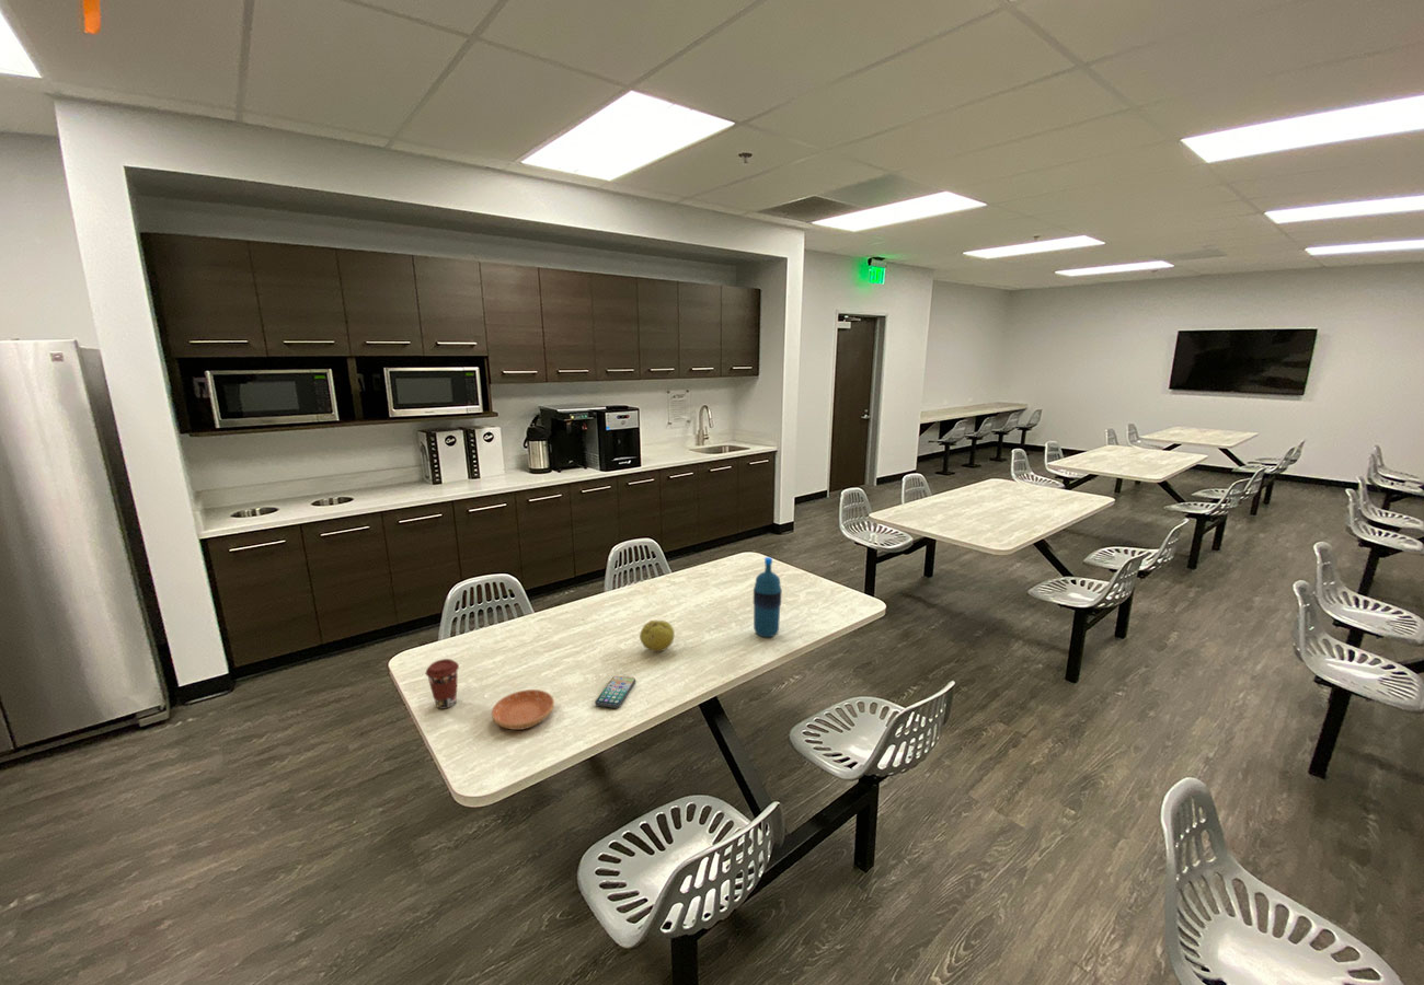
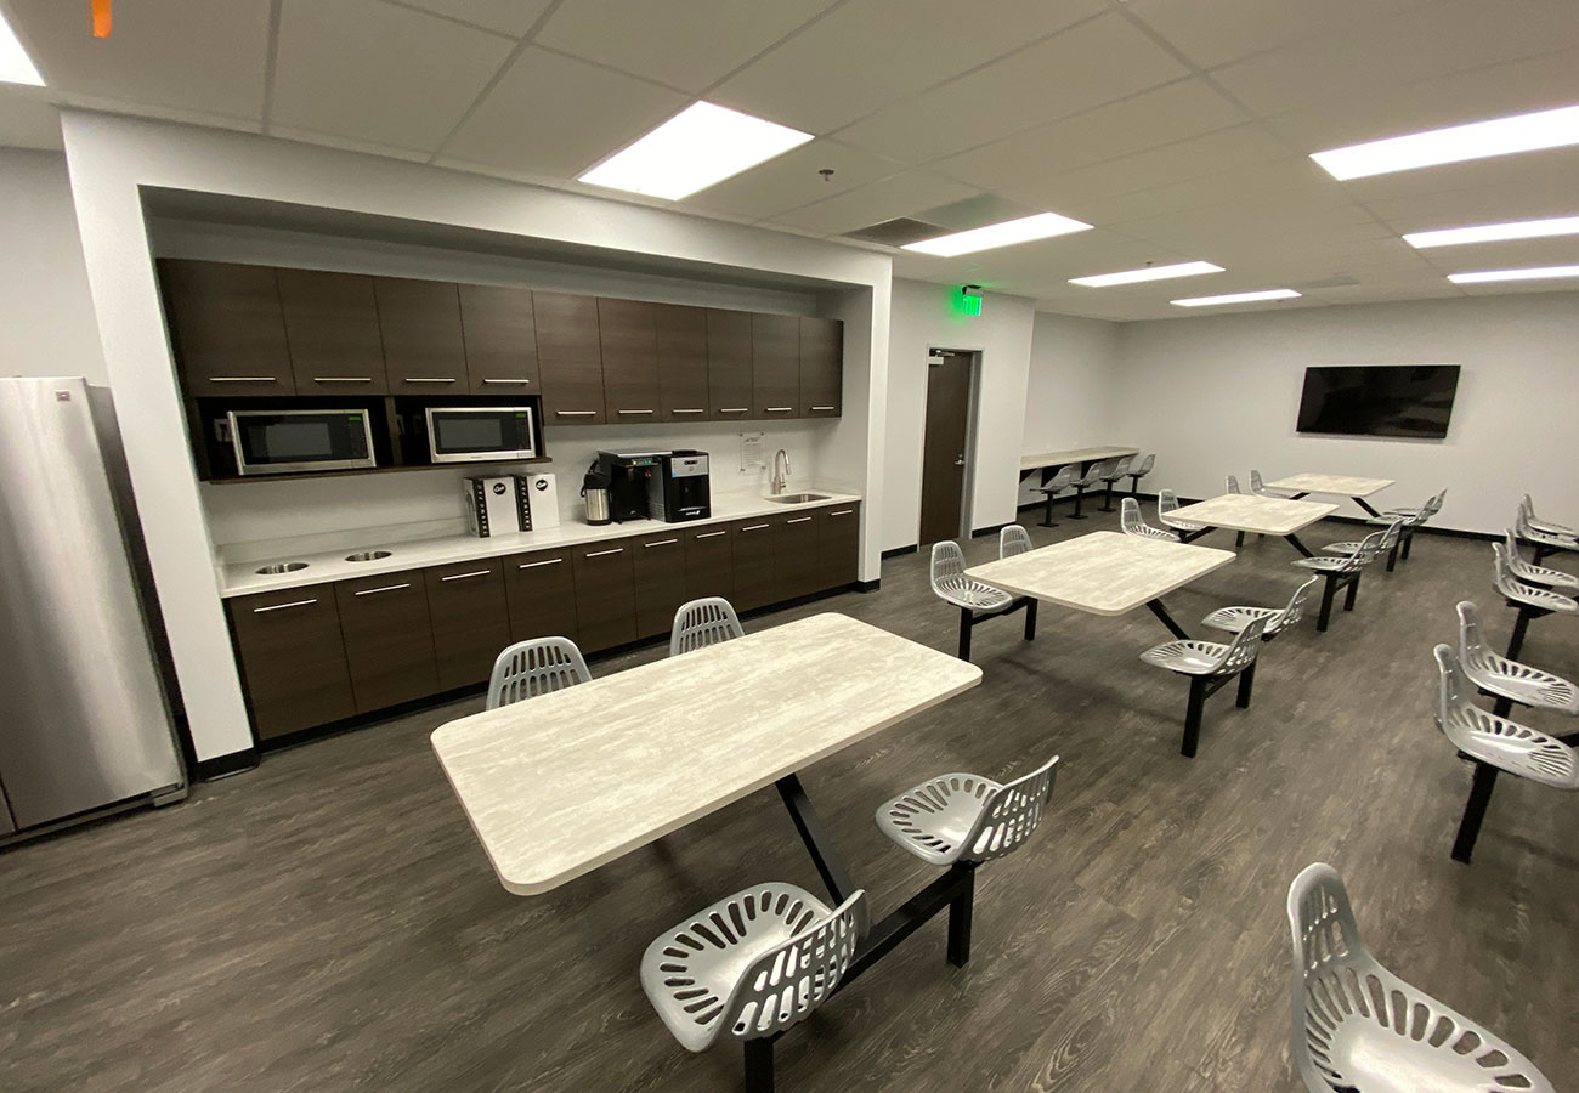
- saucer (524, 710)
- water bottle (767, 596)
- fruit (657, 636)
- coffee cup (444, 684)
- smartphone (616, 691)
